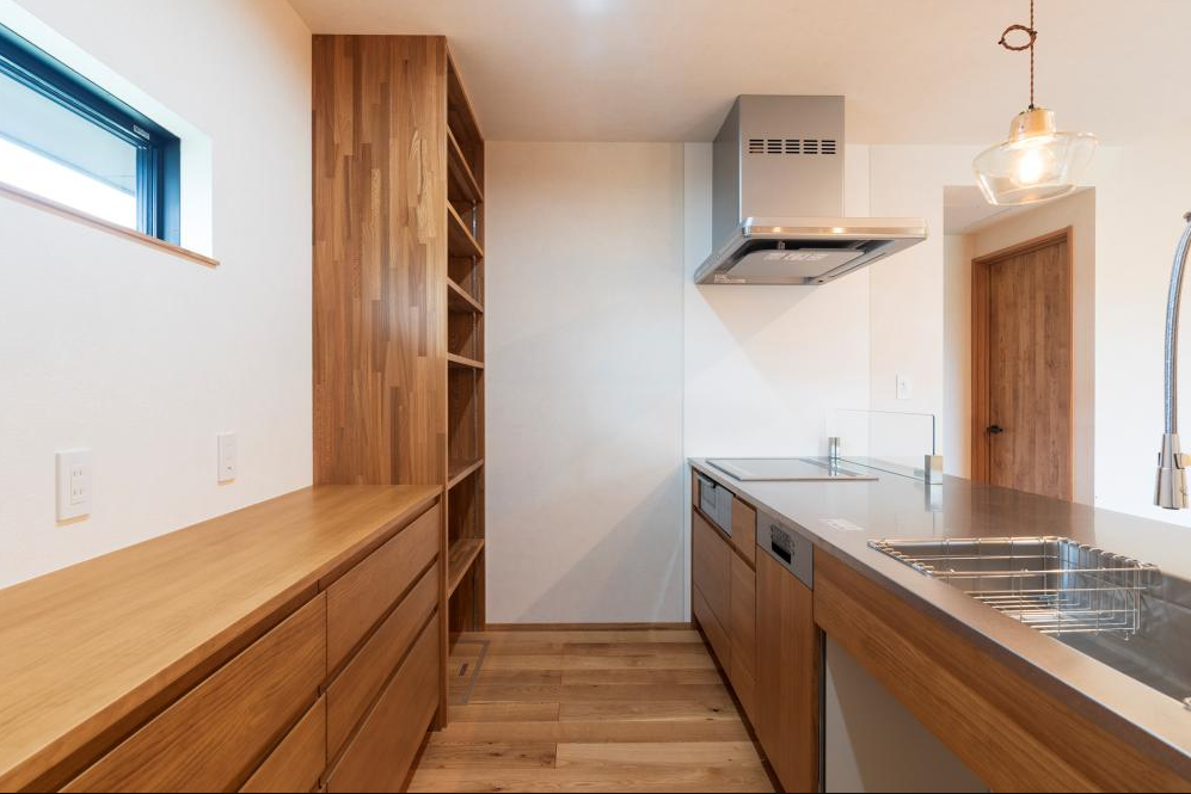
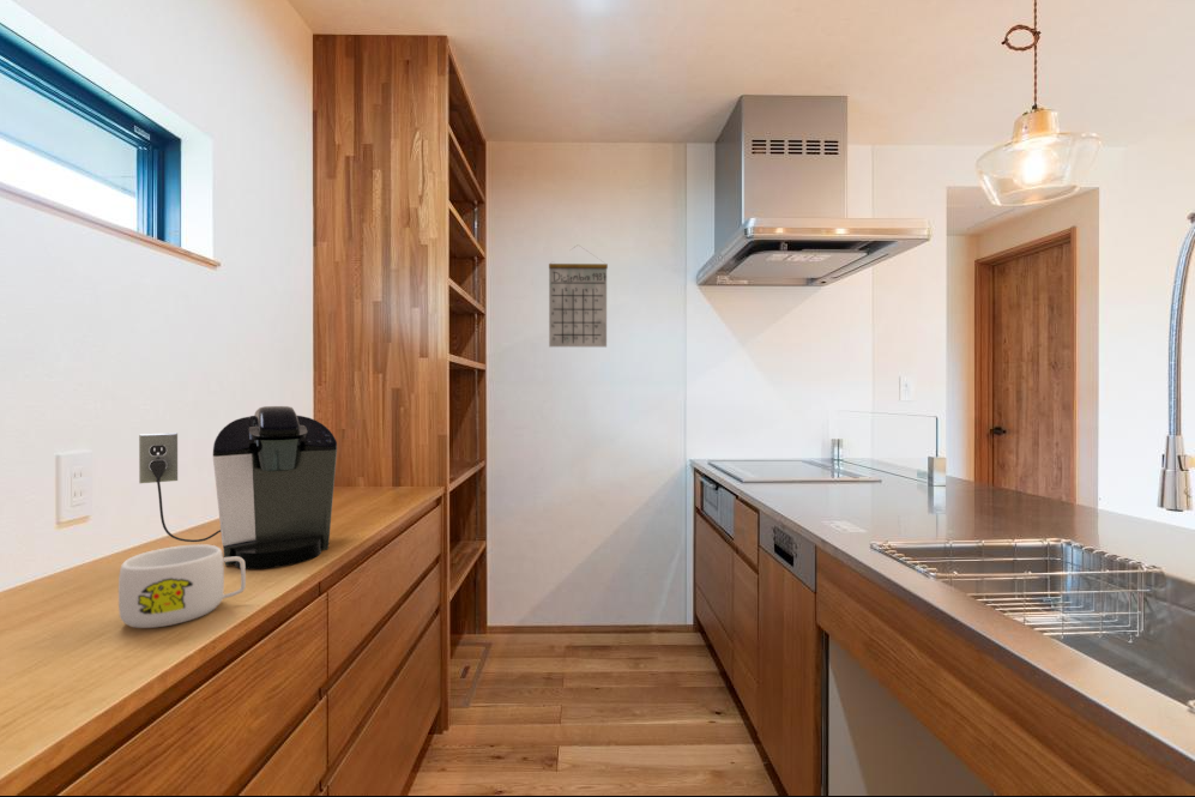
+ mug (175, 584)
+ coffee maker (242, 482)
+ calendar (578, 295)
